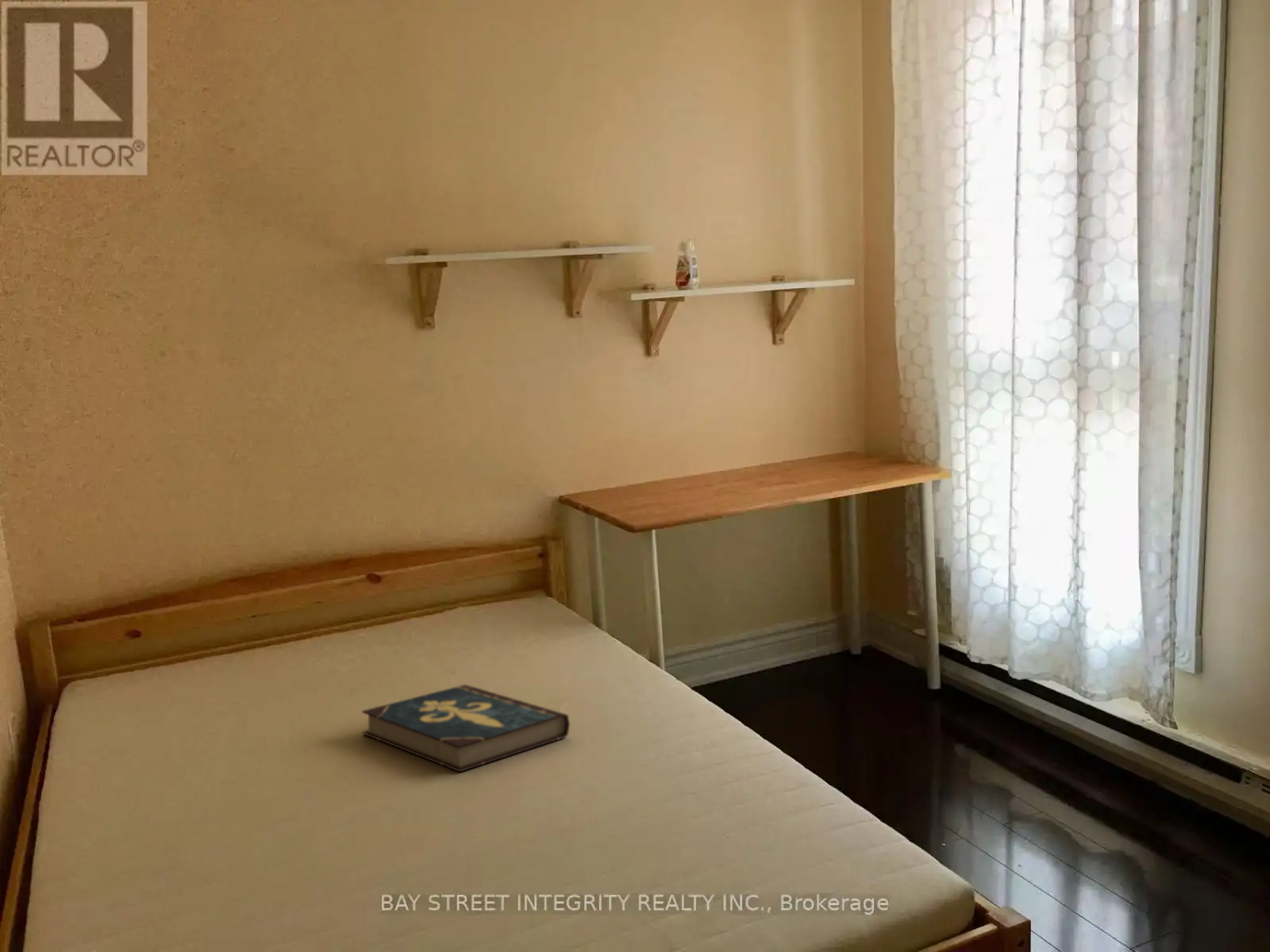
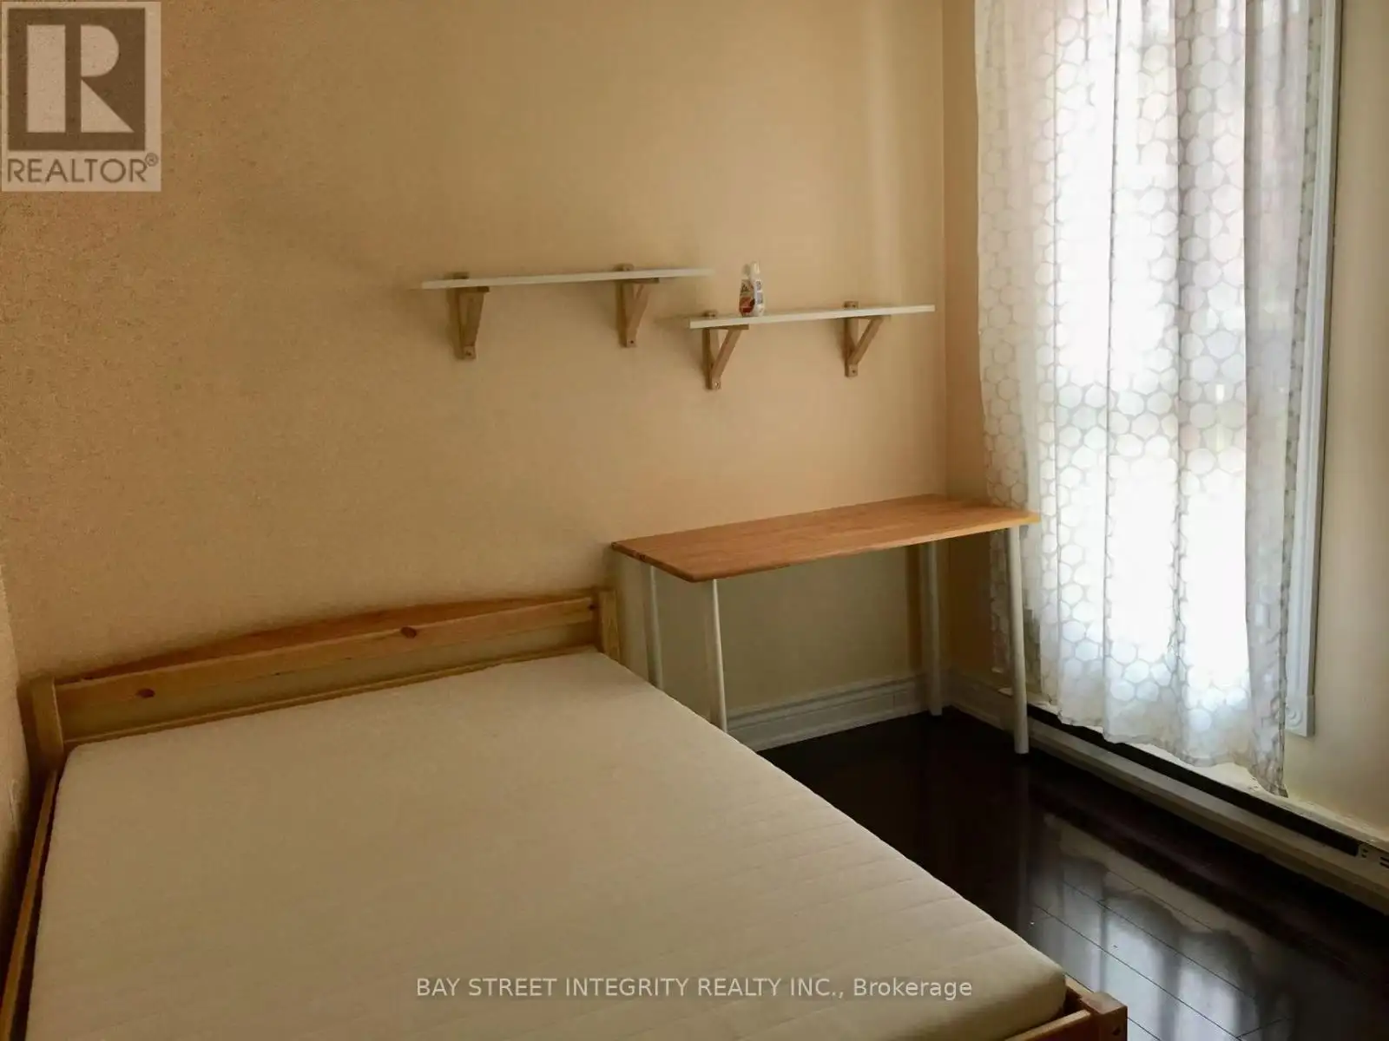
- book (465, 723)
